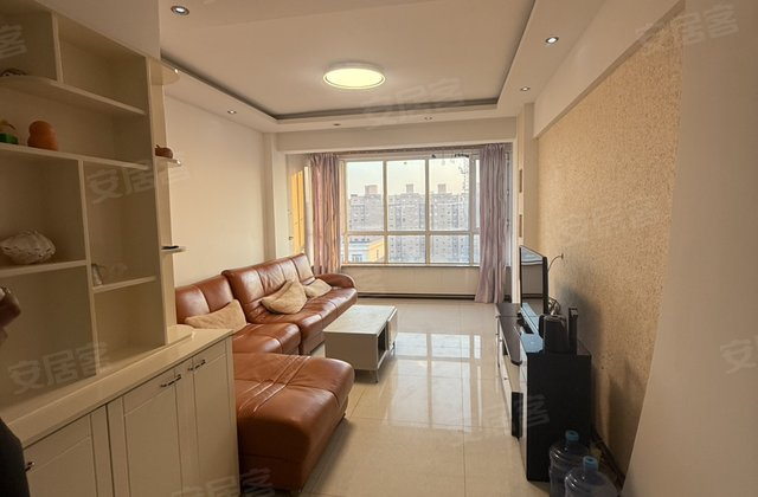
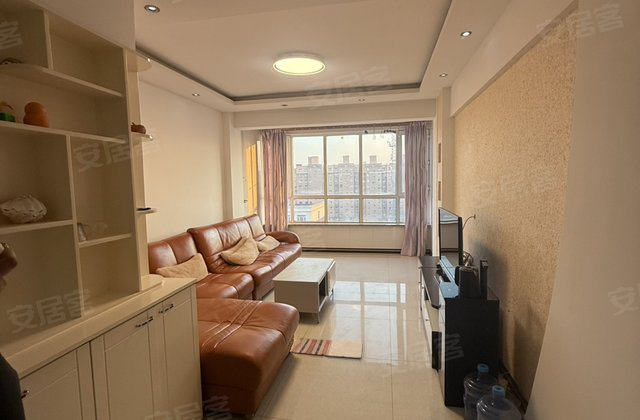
+ rug (324, 346)
